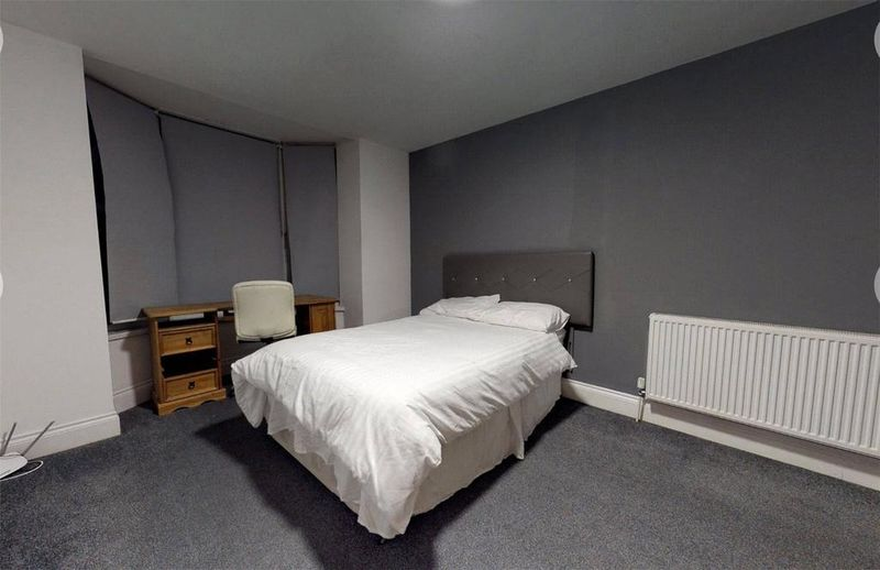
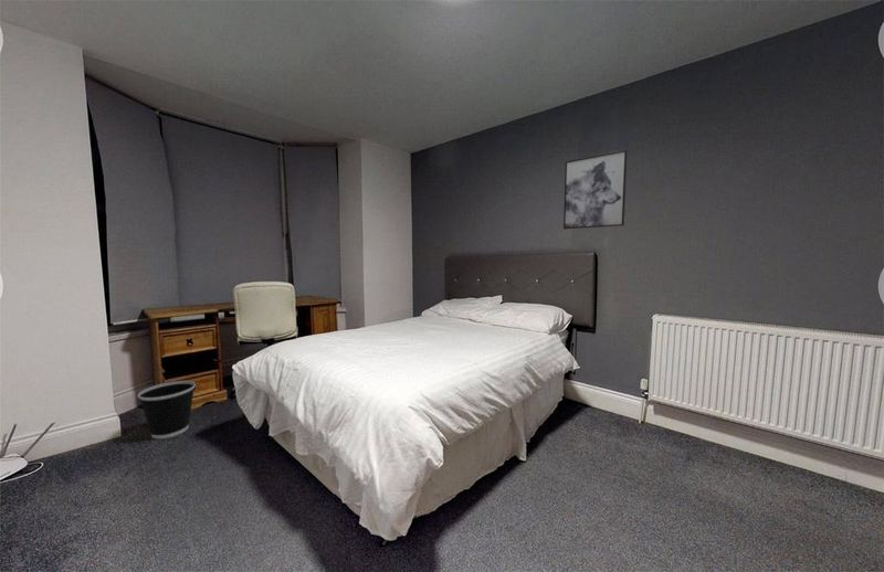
+ wall art (593, 192)
+ wastebasket (169, 410)
